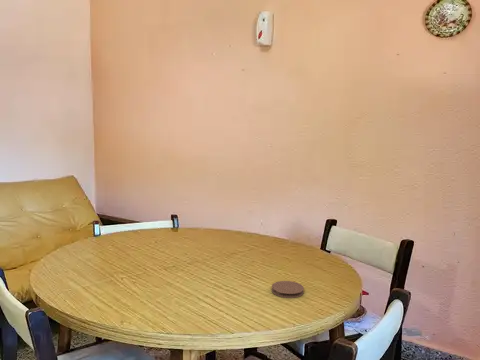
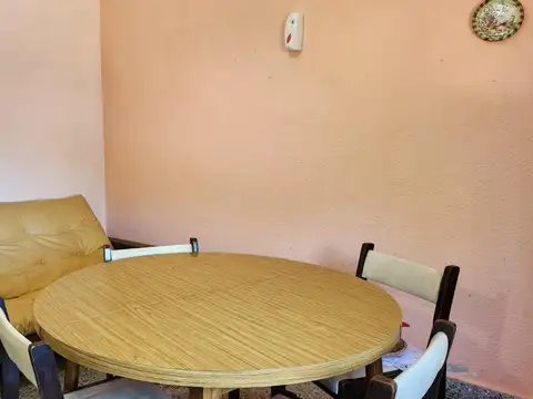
- coaster (287, 289)
